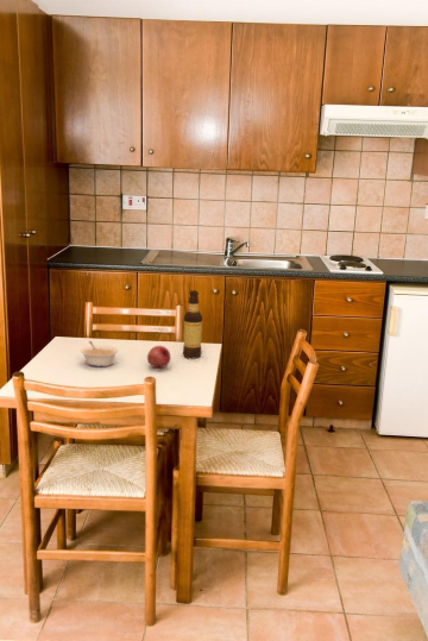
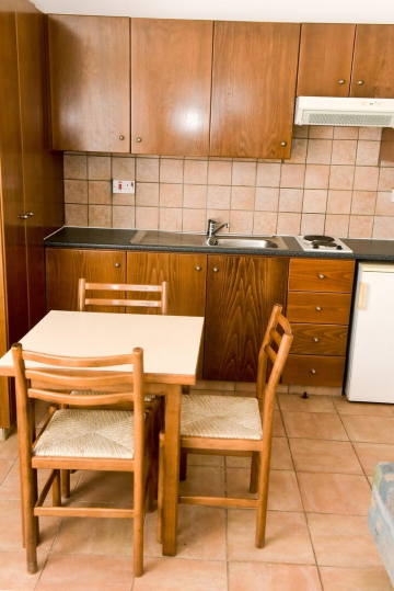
- legume (97, 354)
- fruit (158, 356)
- bottle (193, 323)
